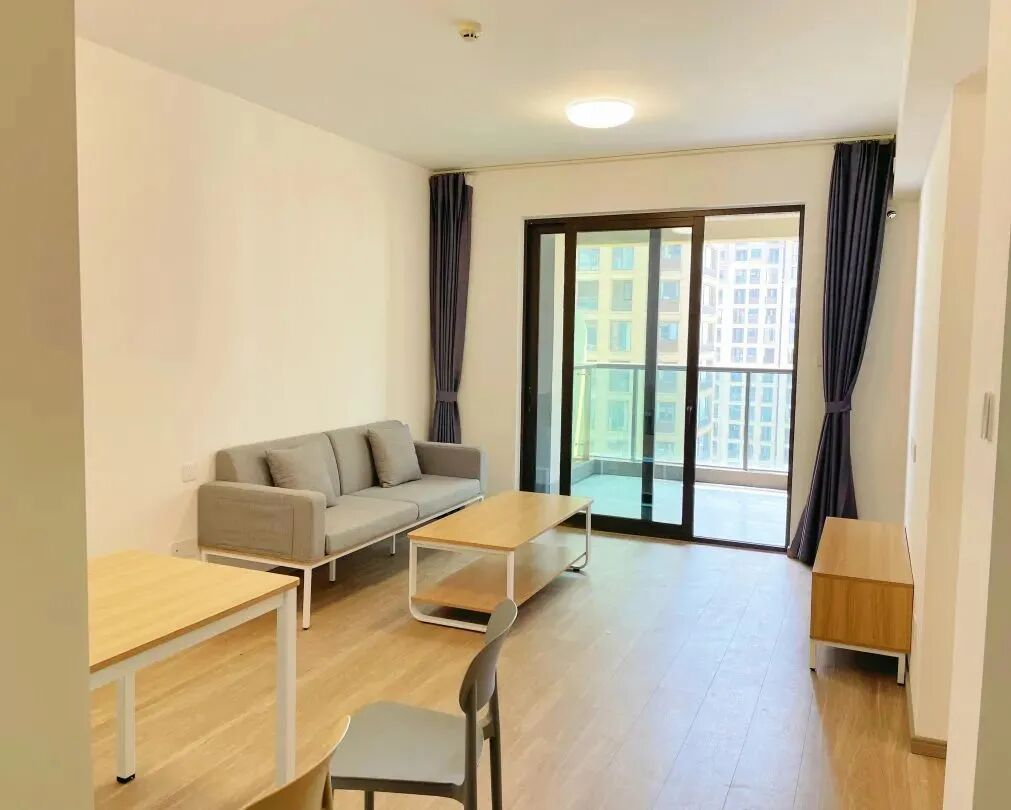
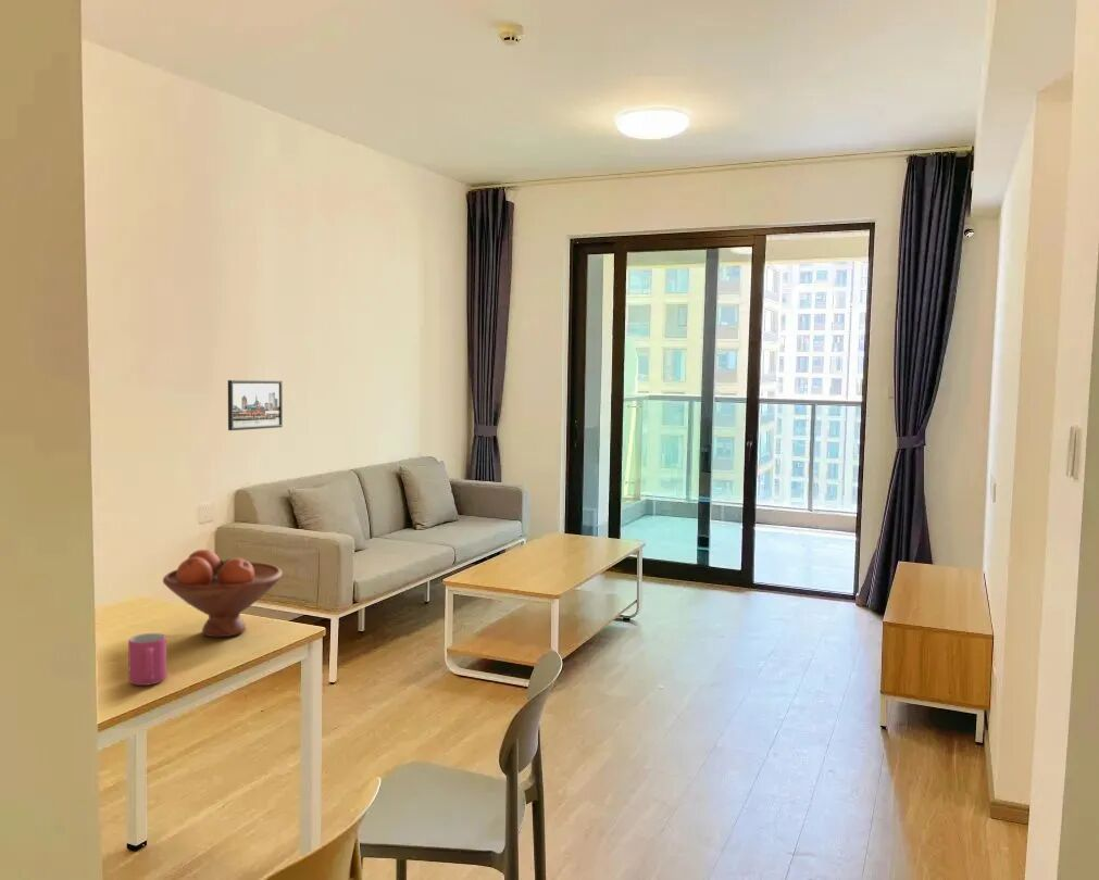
+ fruit bowl (224, 591)
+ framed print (255, 404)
+ mug (148, 661)
